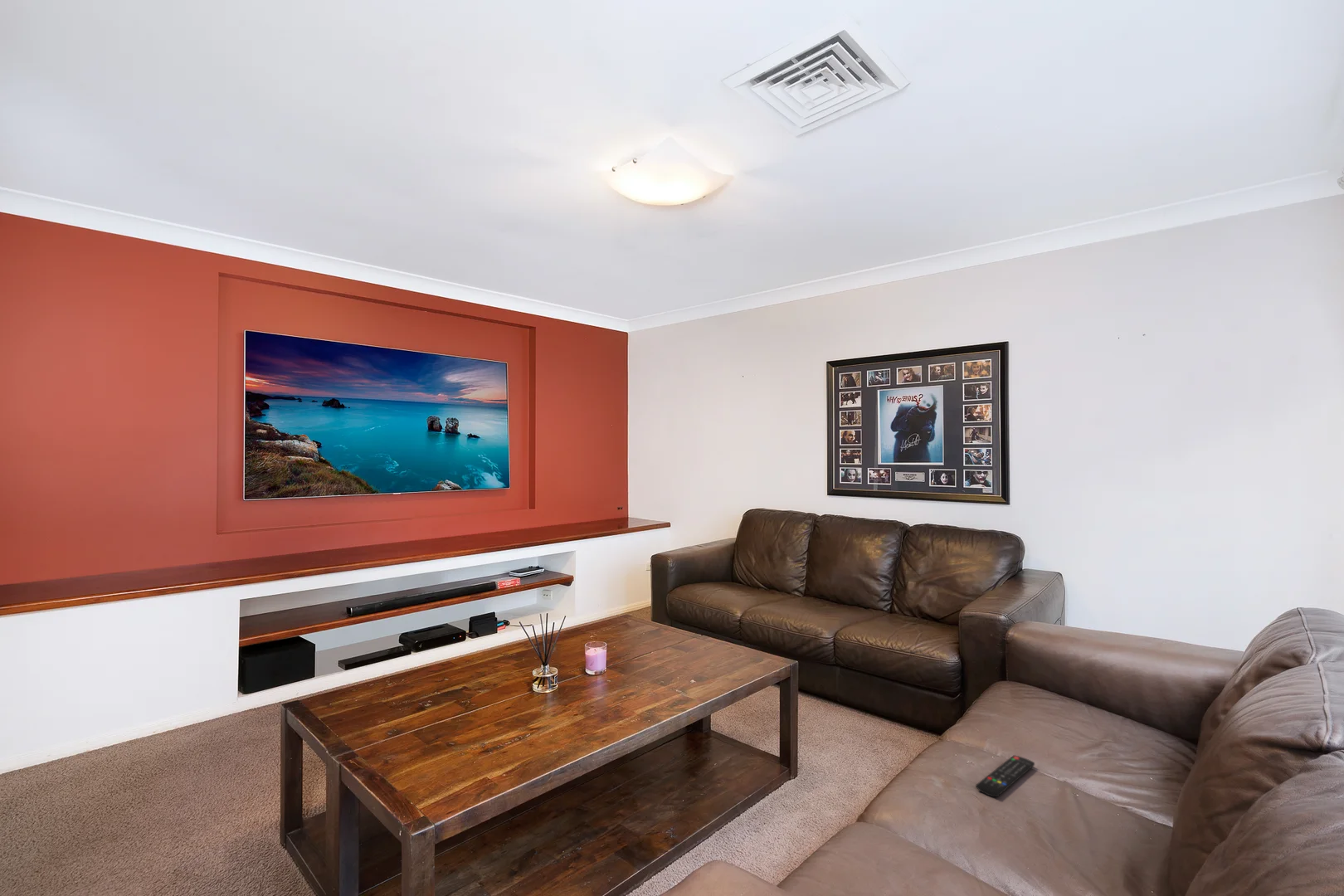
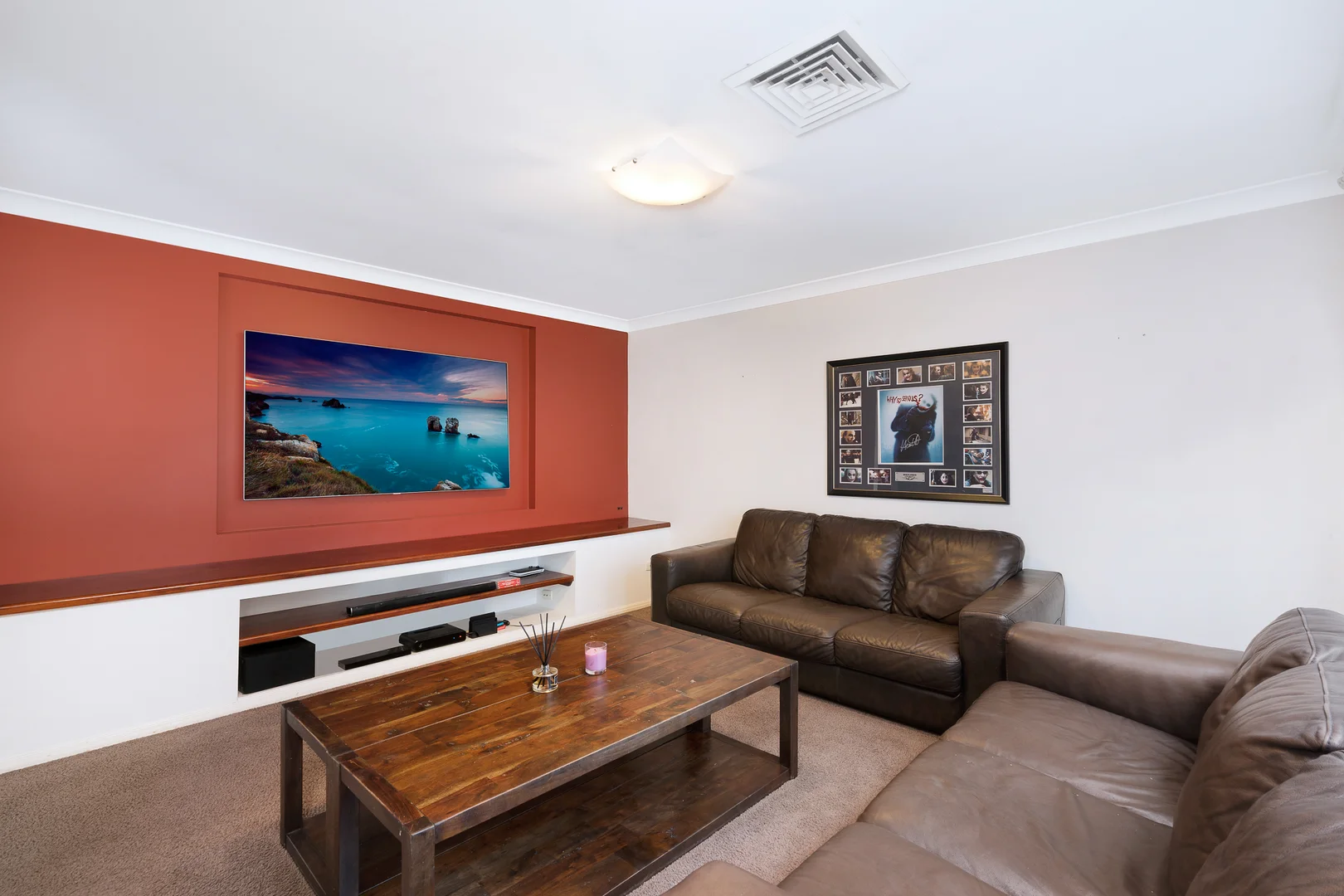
- remote control (1006, 775)
